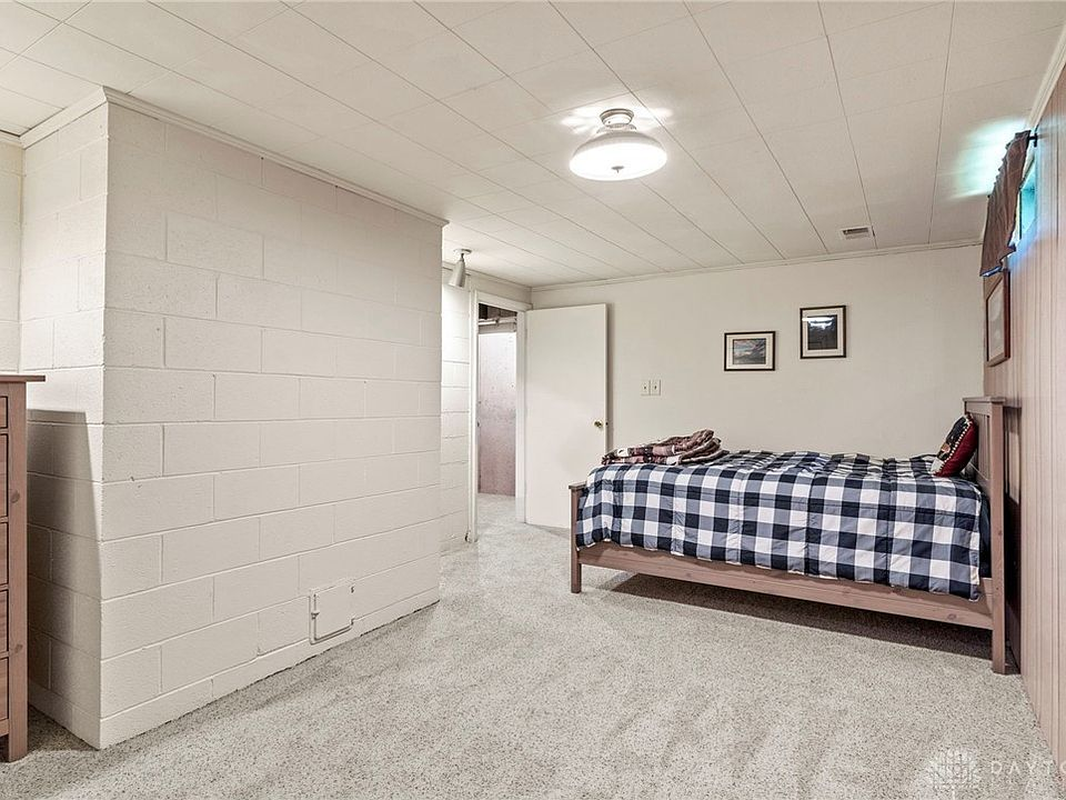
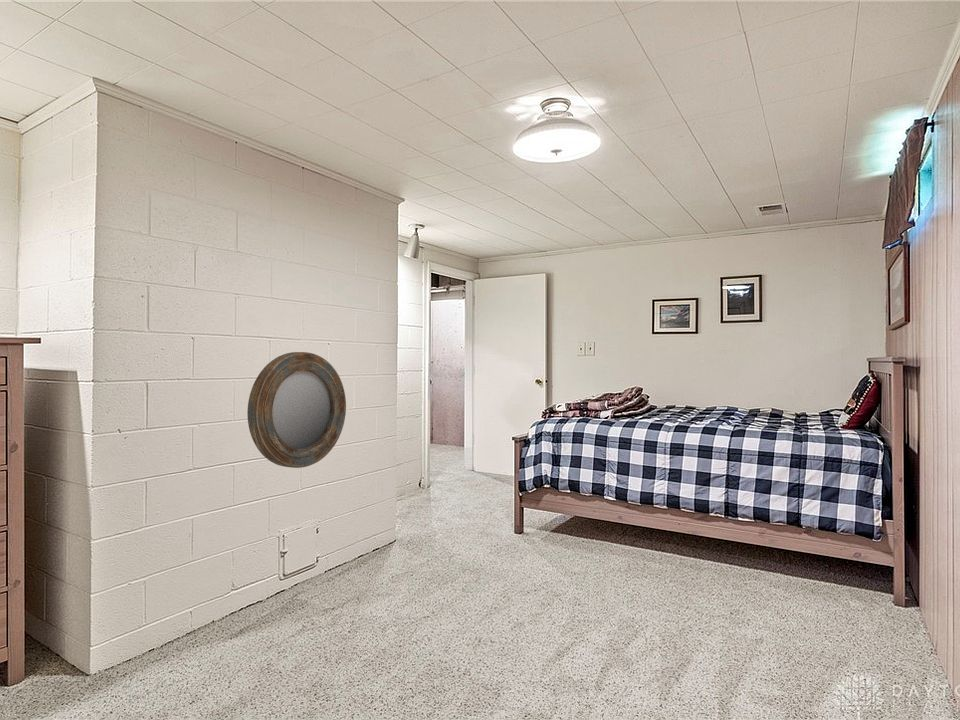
+ home mirror (301, 409)
